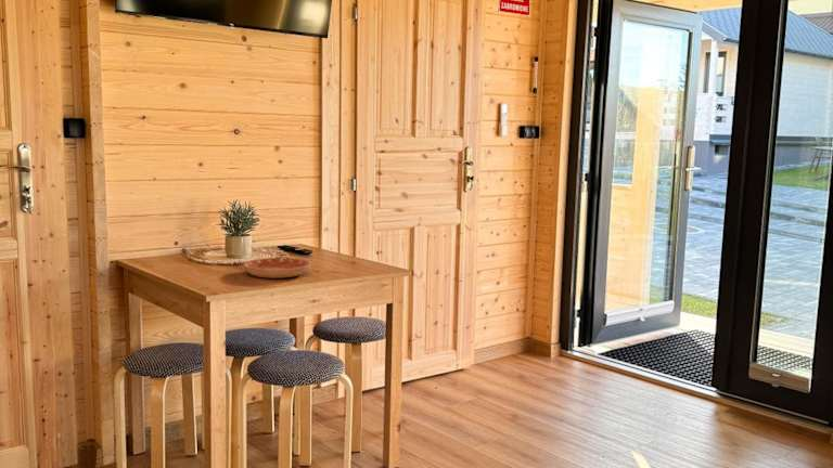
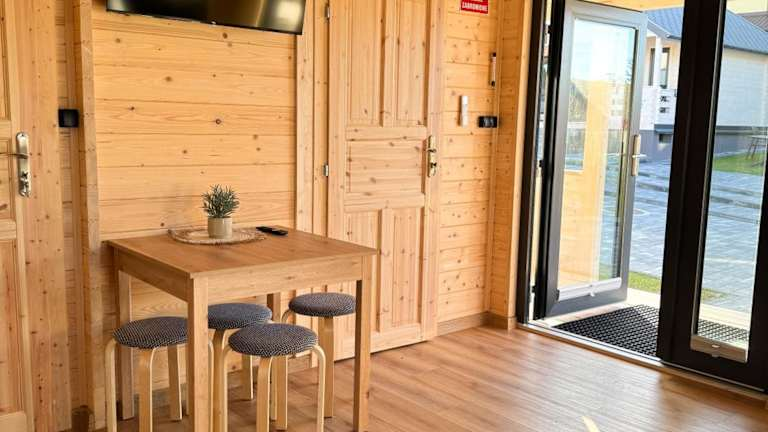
- saucer (277, 268)
